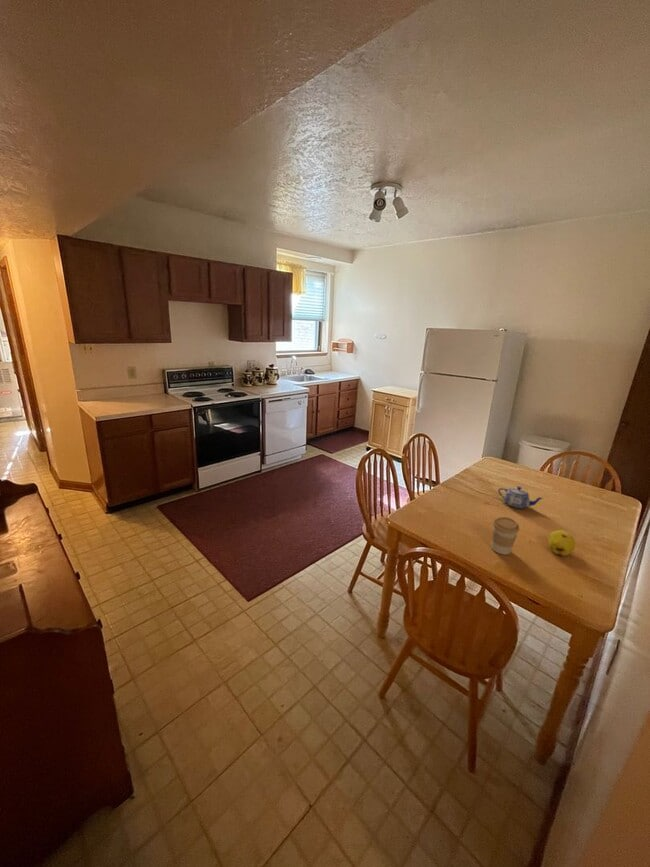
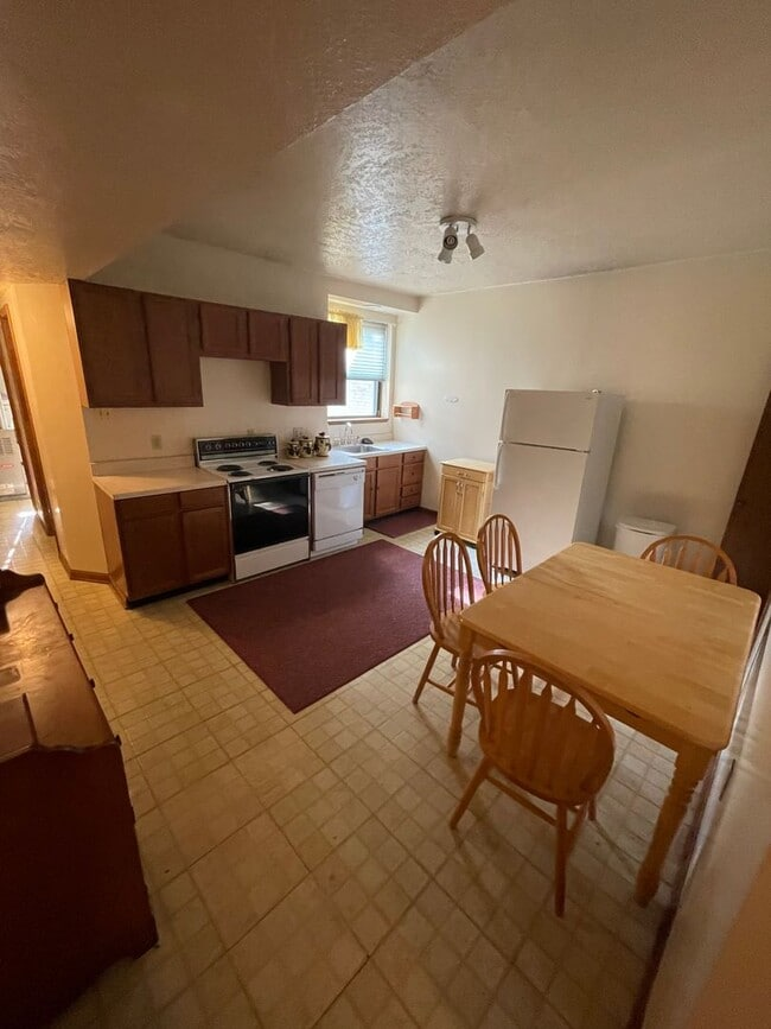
- coffee cup (503, 535)
- fruit (561, 541)
- teapot (519, 496)
